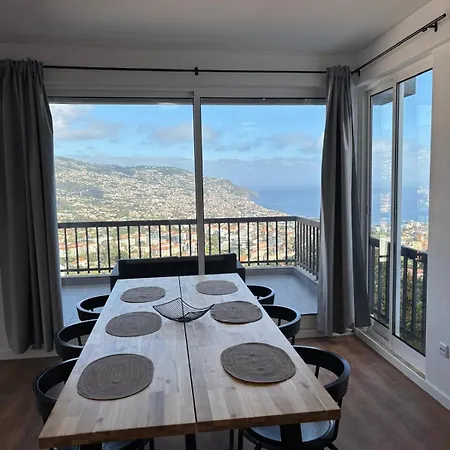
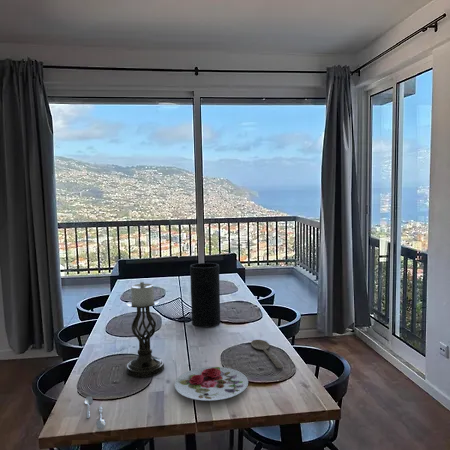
+ wooden spoon (267, 352)
+ plate (211, 381)
+ vase (204, 293)
+ spoon (89, 411)
+ candle holder (143, 326)
